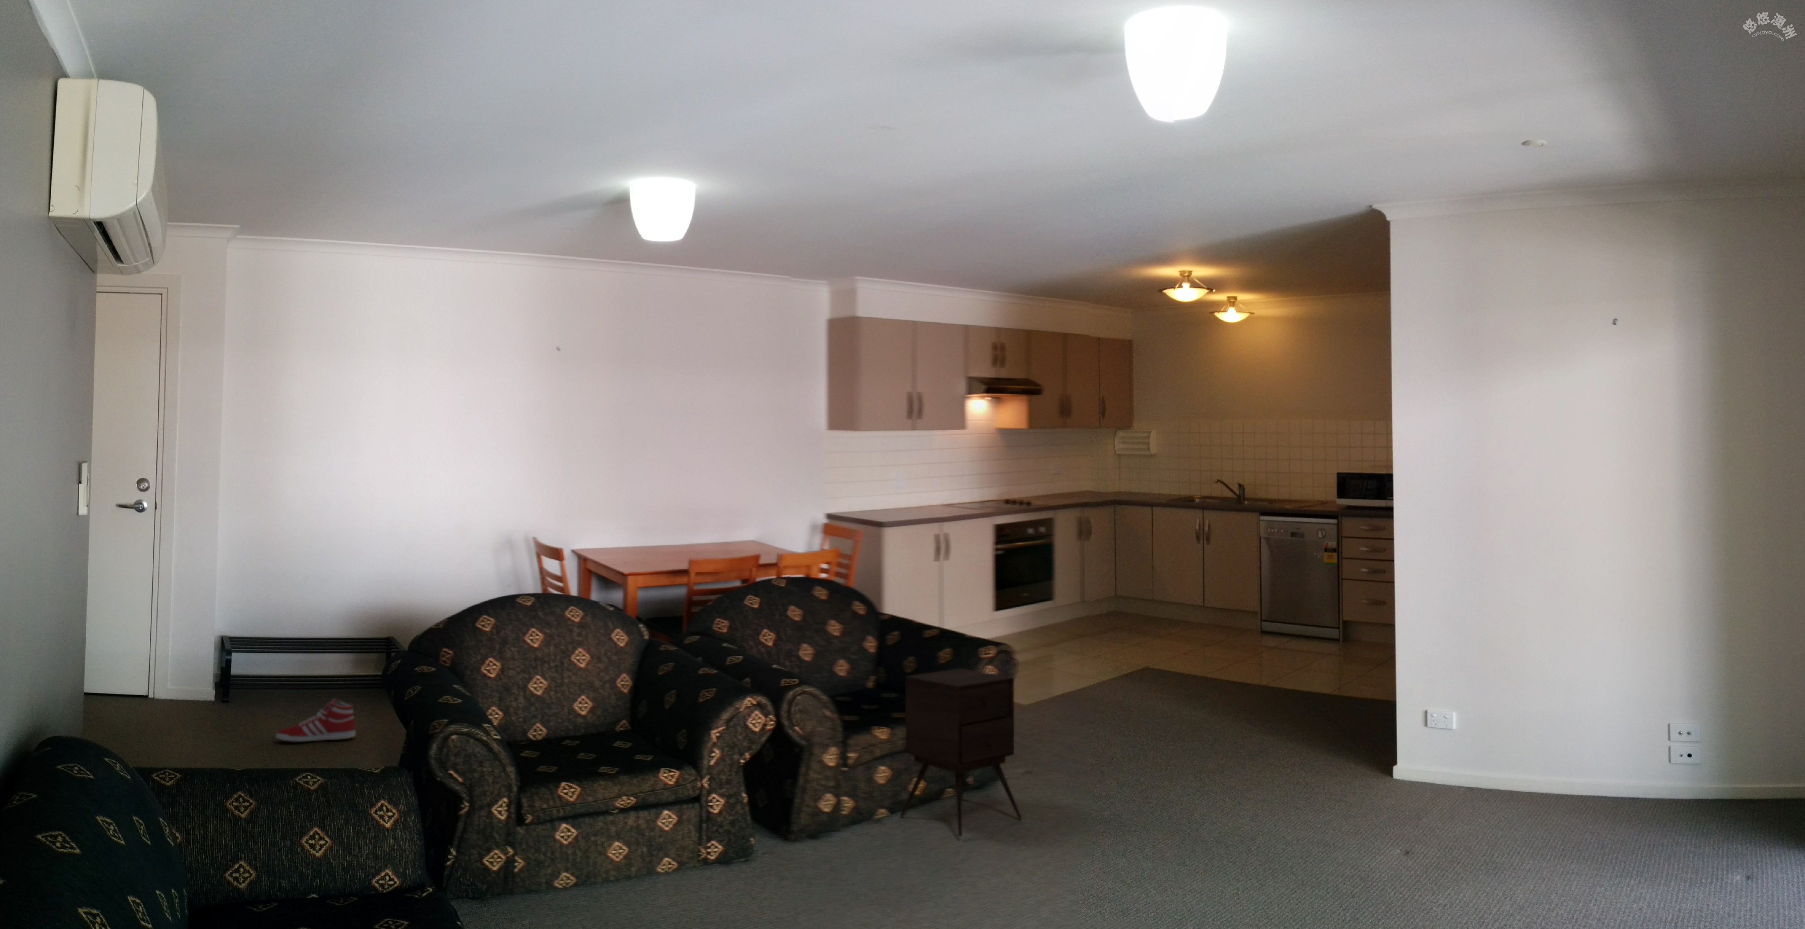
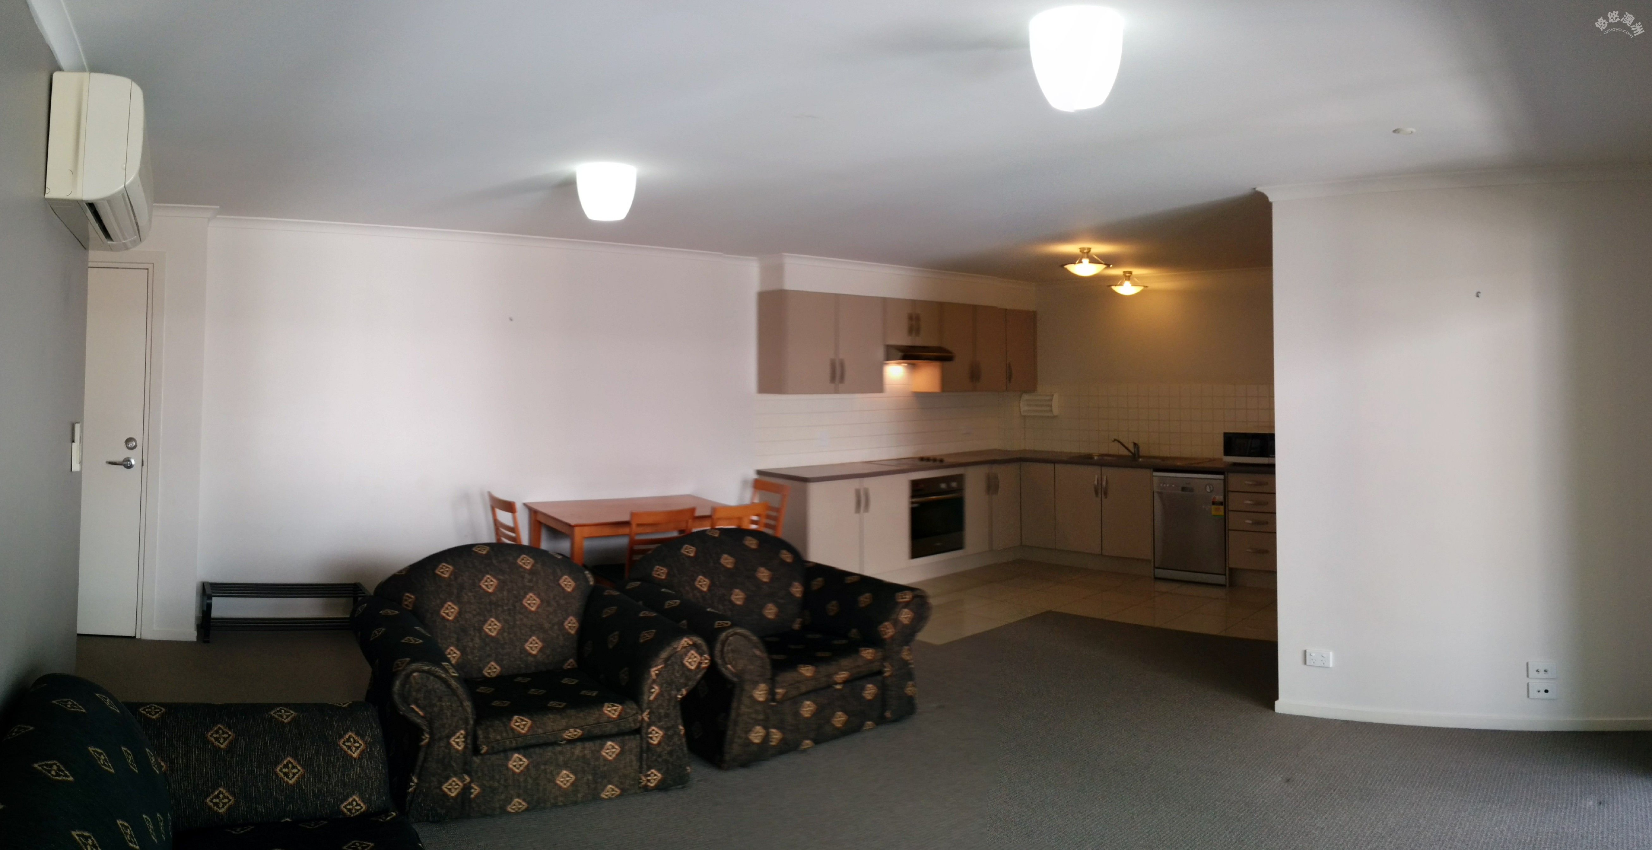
- sneaker (317, 719)
- side table (961, 748)
